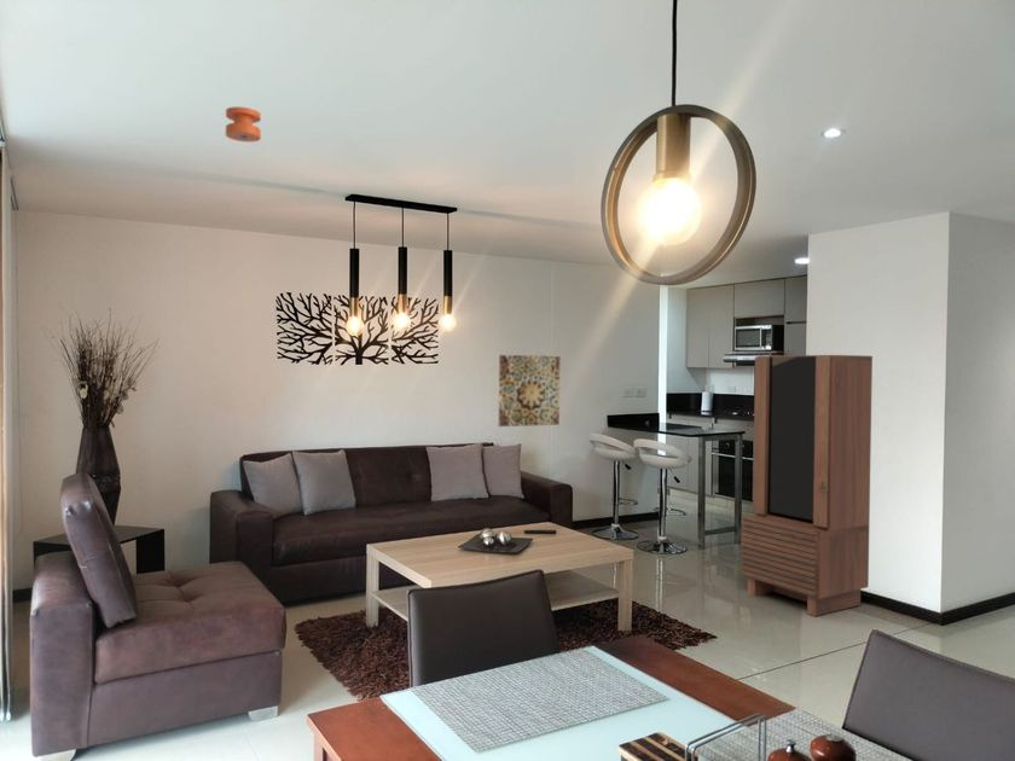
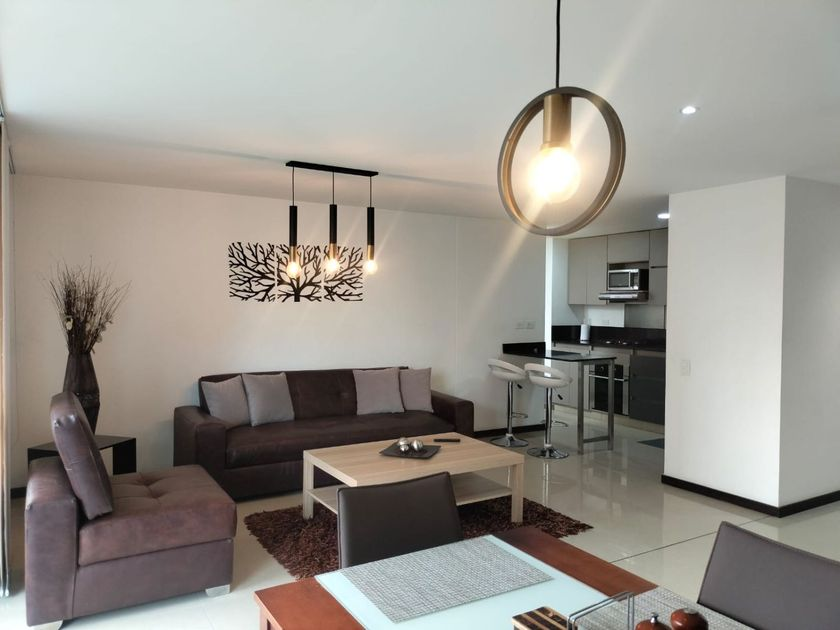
- bookcase (804, 477)
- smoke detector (243, 124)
- wall art (529, 390)
